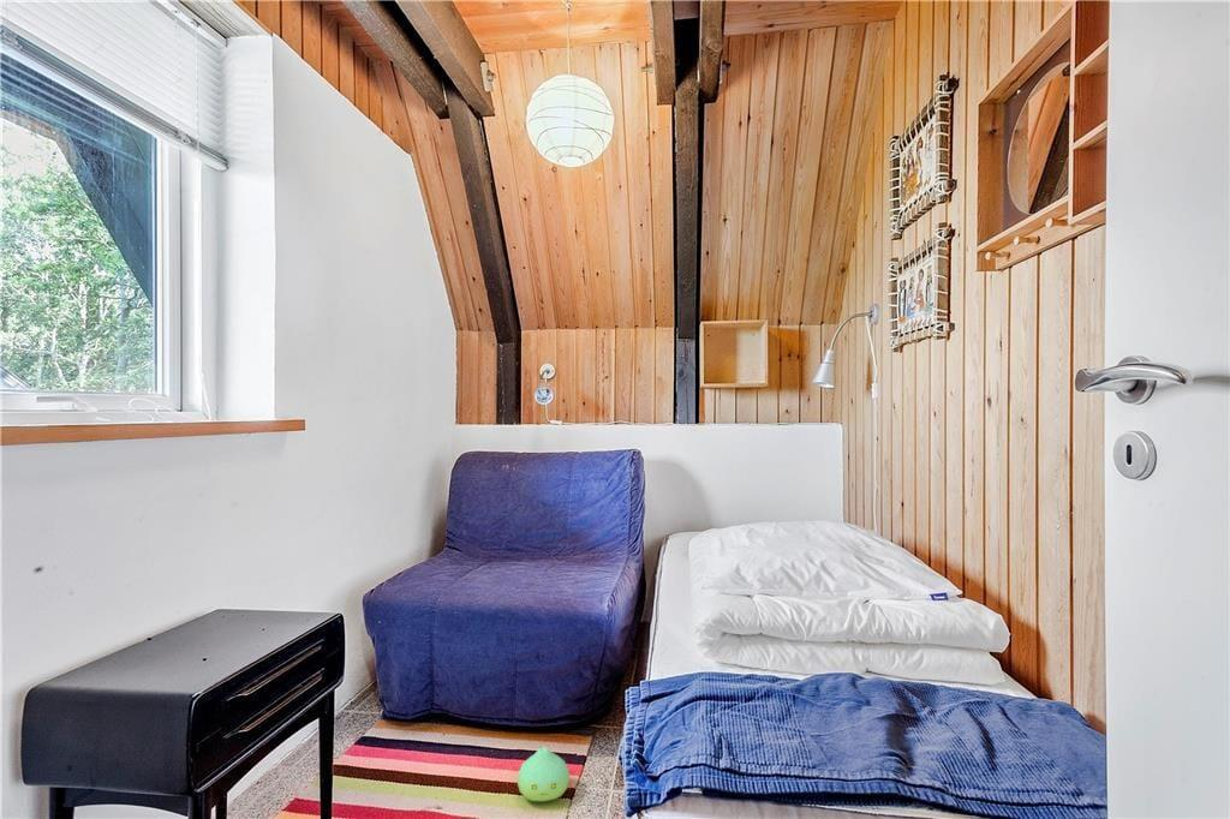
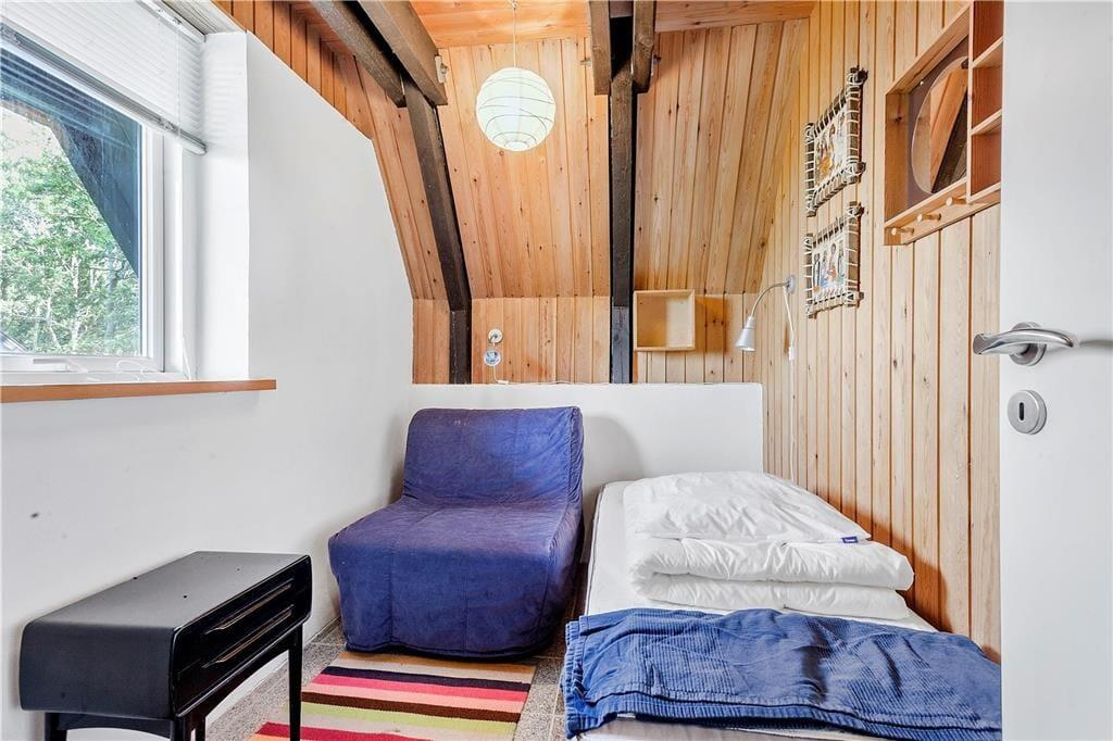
- plush toy (543, 771)
